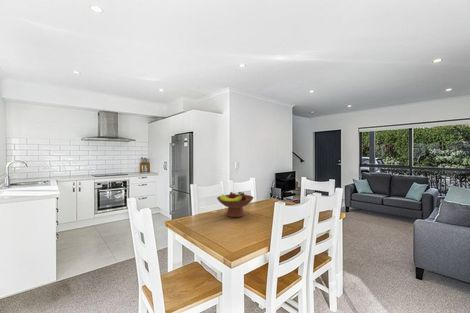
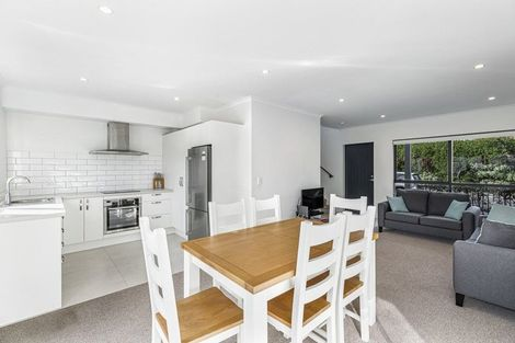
- fruit bowl (235, 202)
